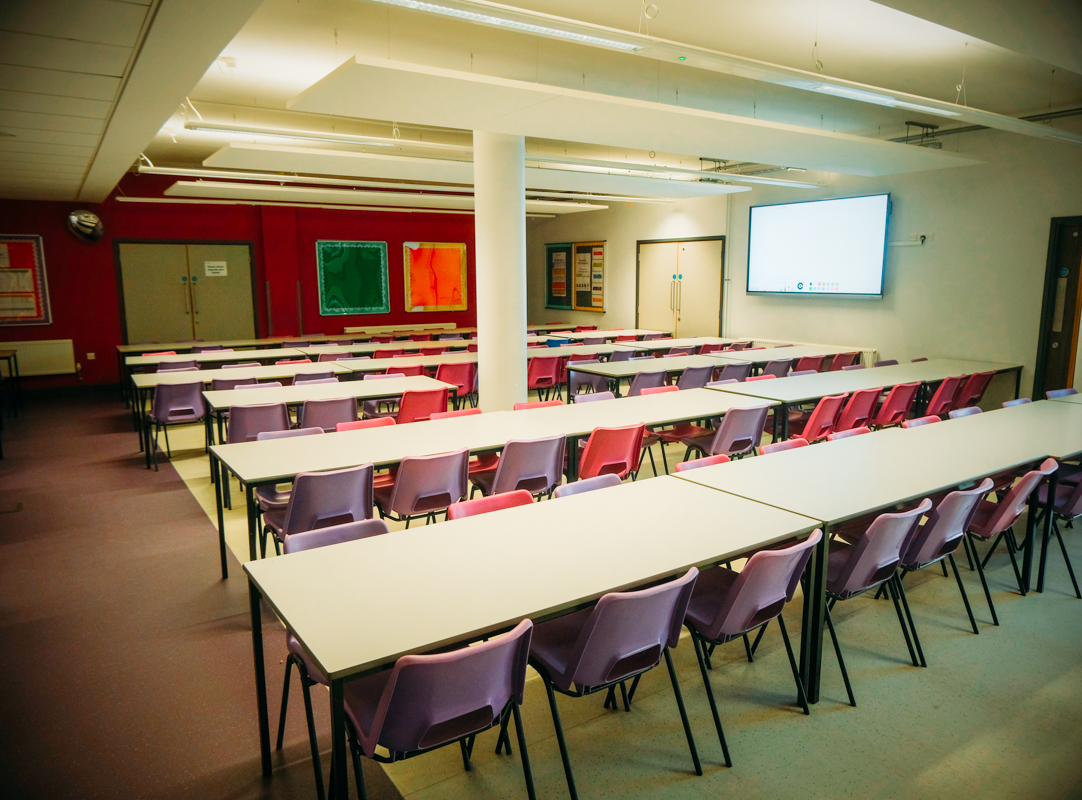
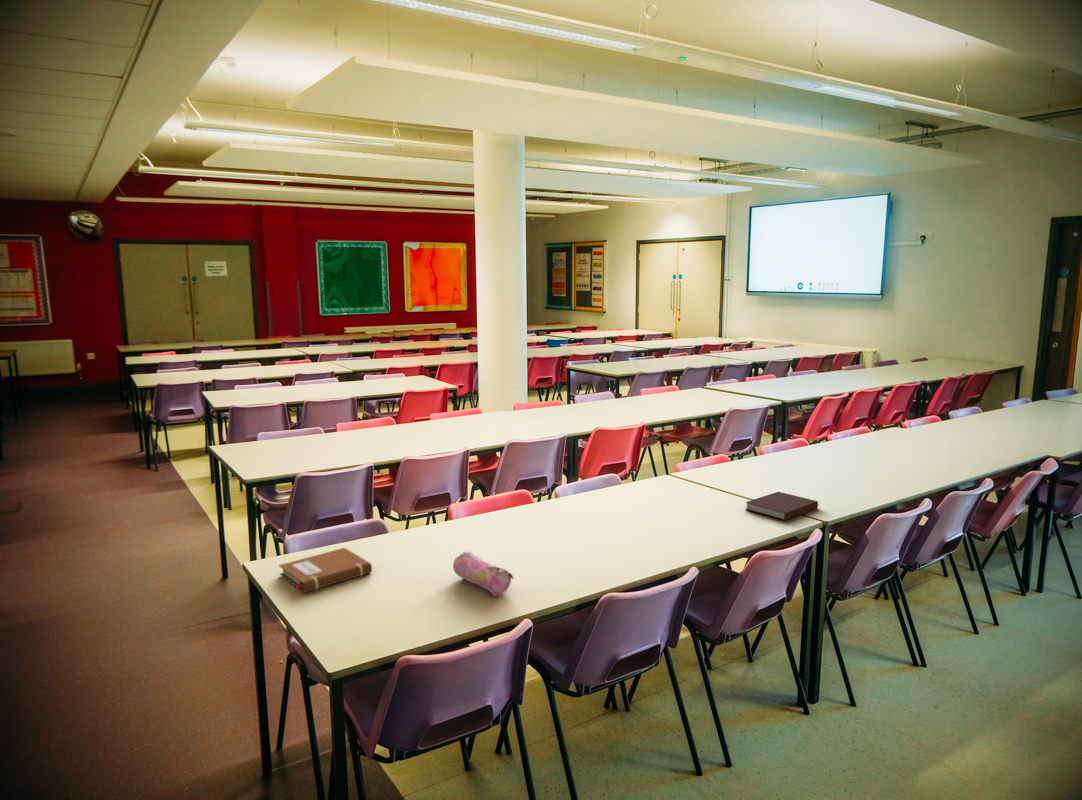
+ notebook (781, 505)
+ pencil case (482, 572)
+ notebook (324, 569)
